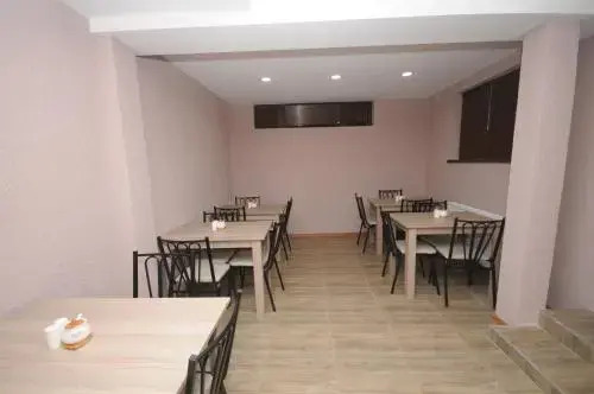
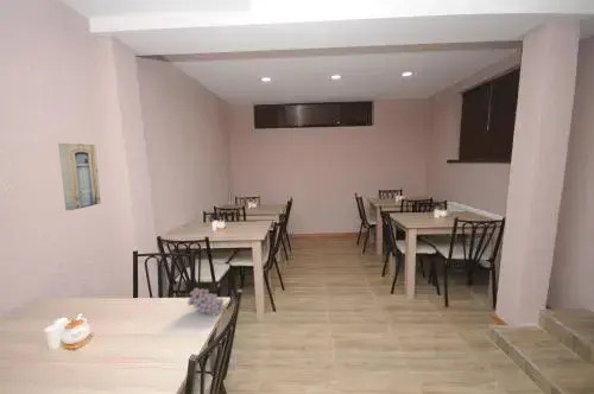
+ wall art (81, 176)
+ fruit (207, 301)
